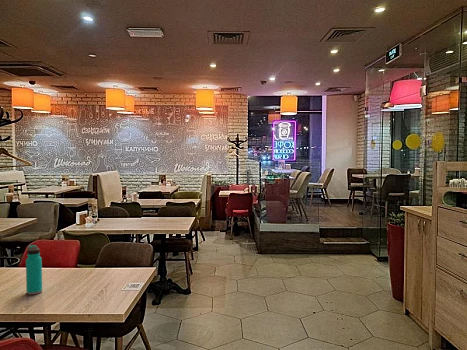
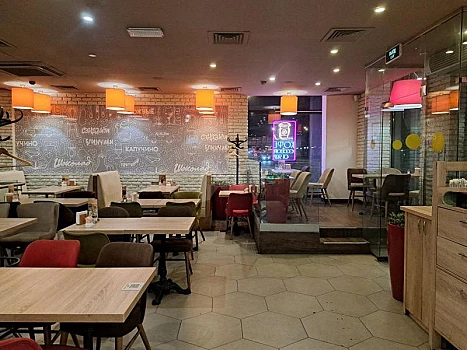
- water bottle (34, 268)
